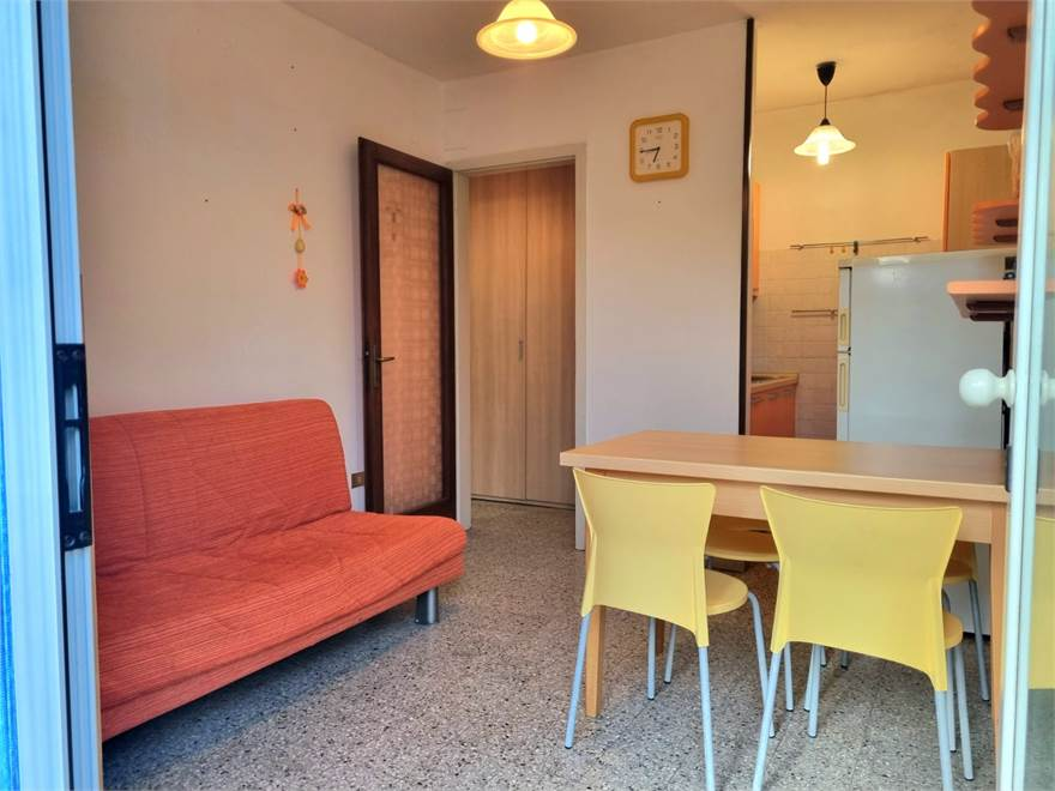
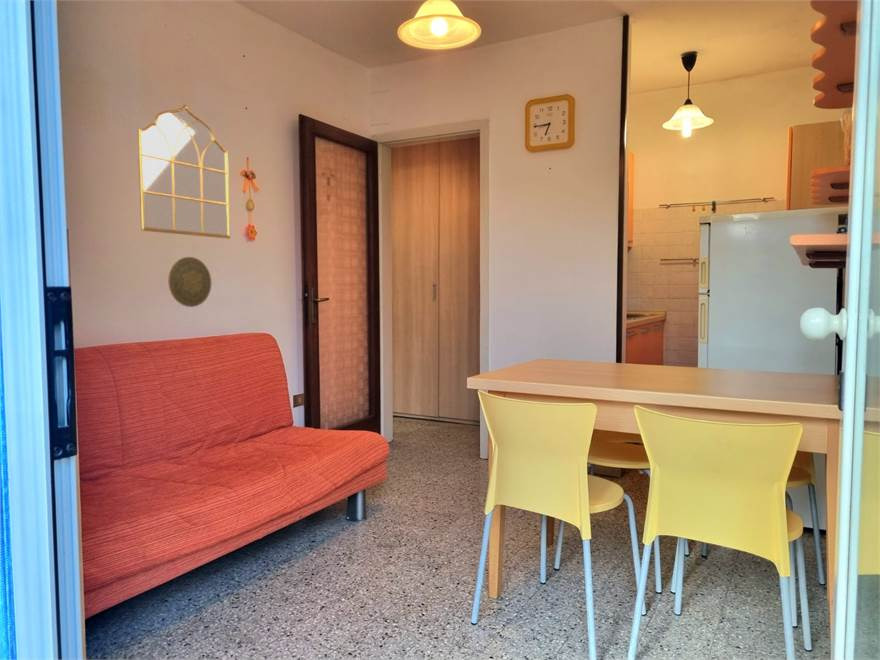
+ mirror (187, 170)
+ decorative plate (192, 281)
